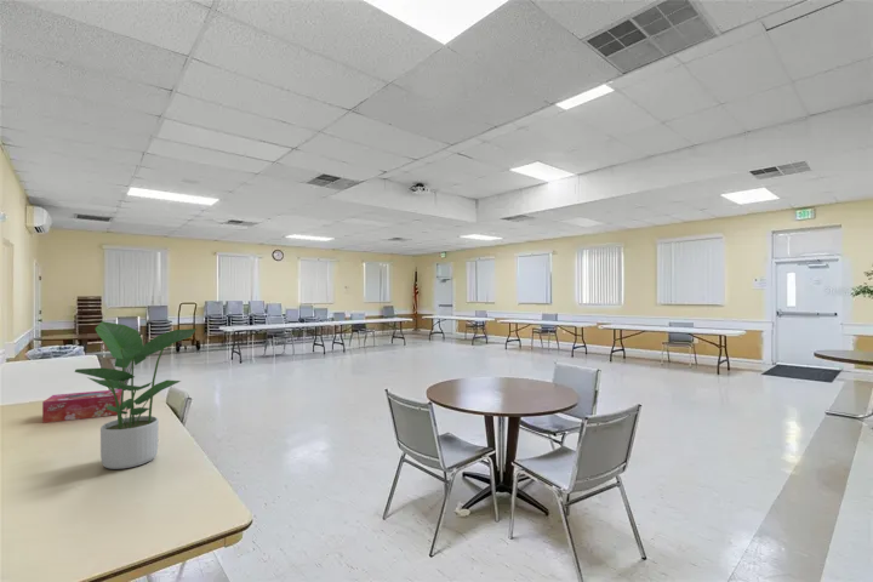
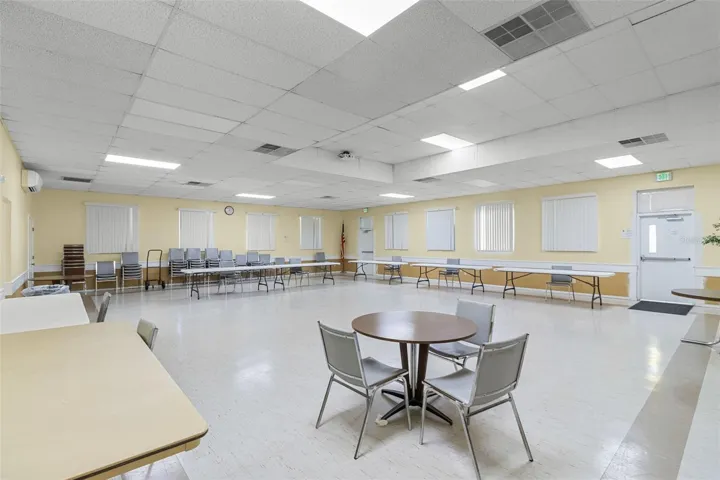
- potted plant (131, 393)
- tissue box (85, 404)
